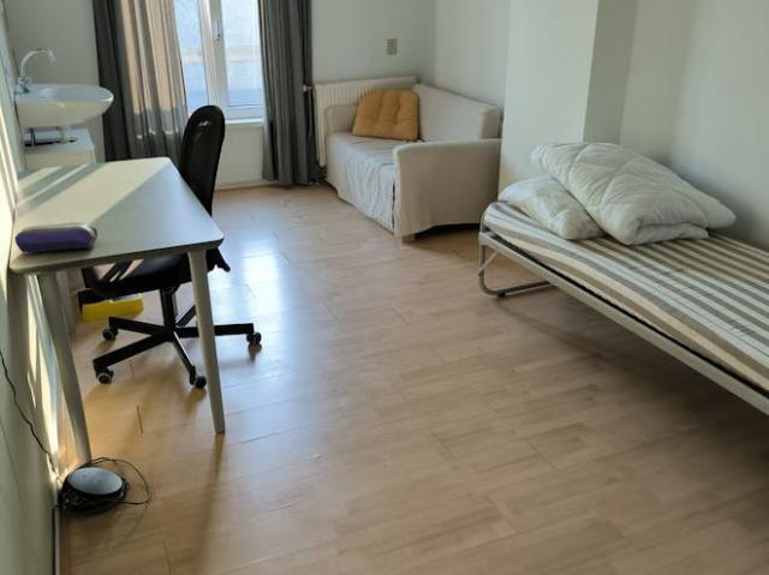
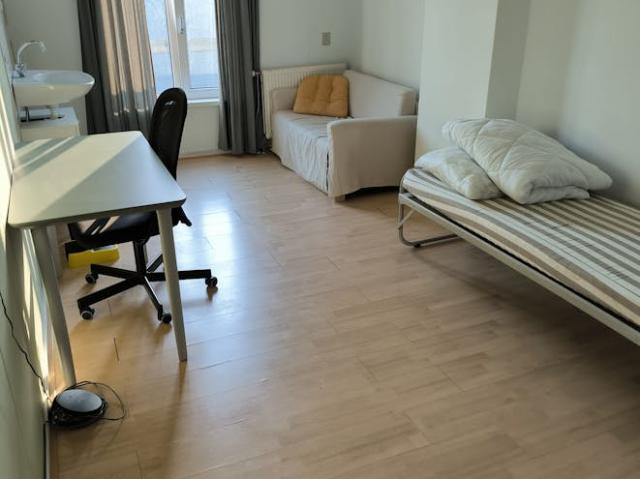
- pencil case (56, 238)
